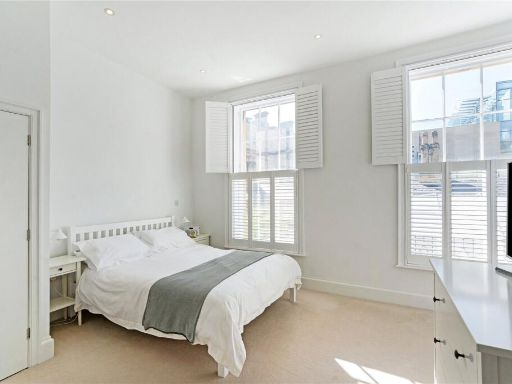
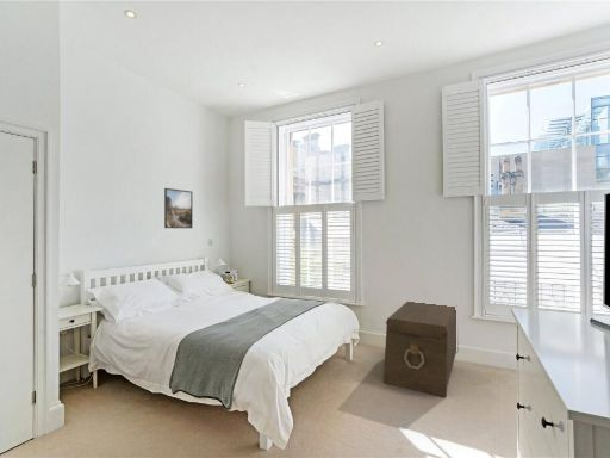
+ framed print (179, 209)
+ storage trunk (424, 338)
